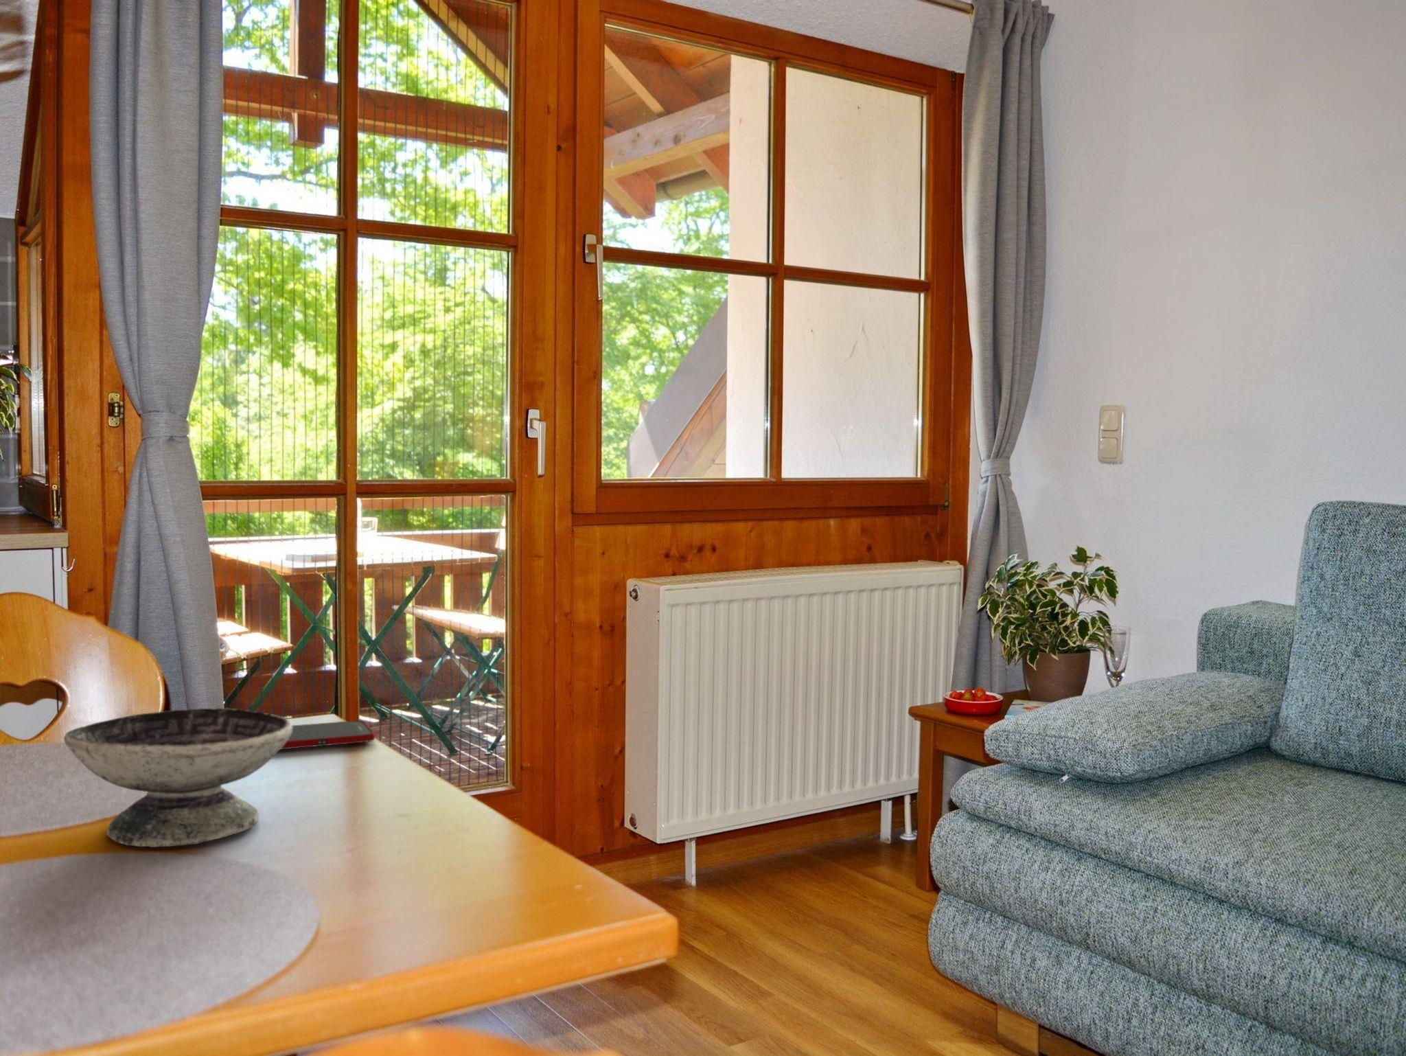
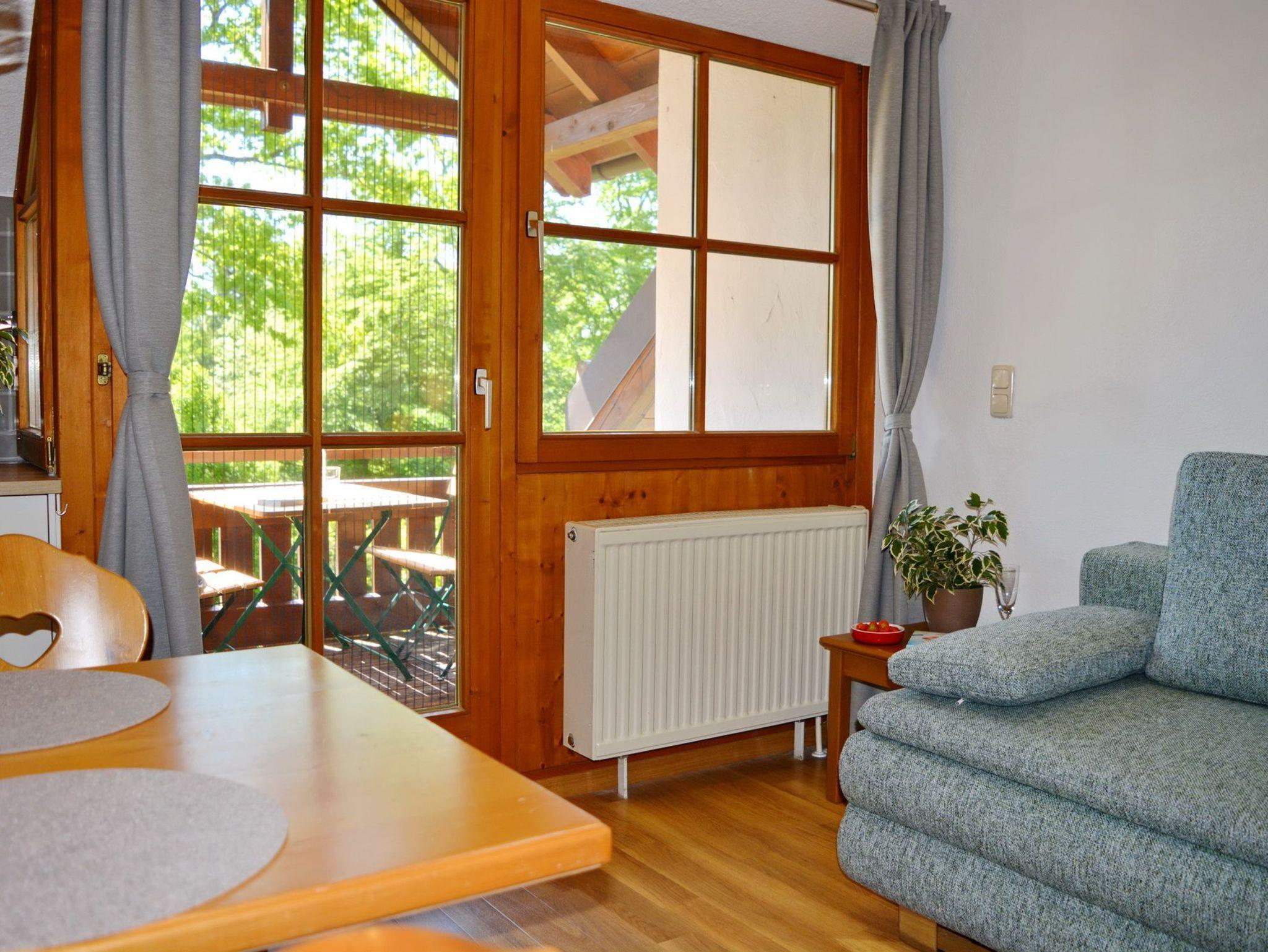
- cell phone (302, 737)
- bowl (183, 771)
